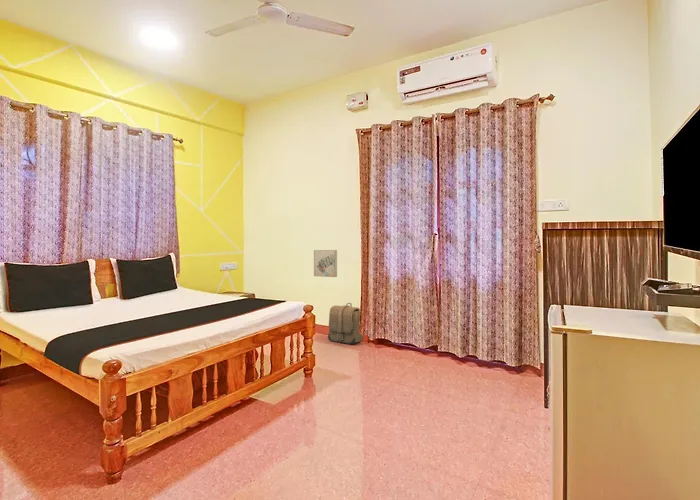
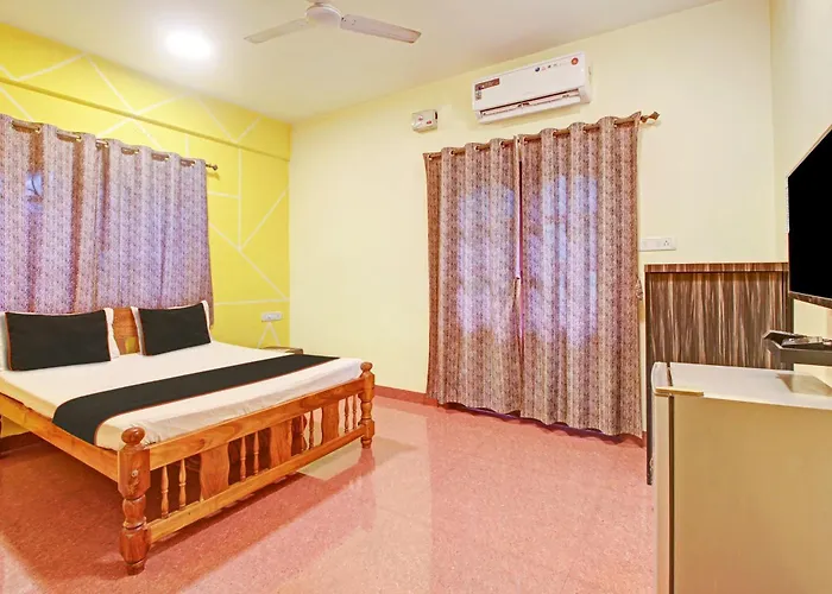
- backpack (344, 322)
- wall art (325, 263)
